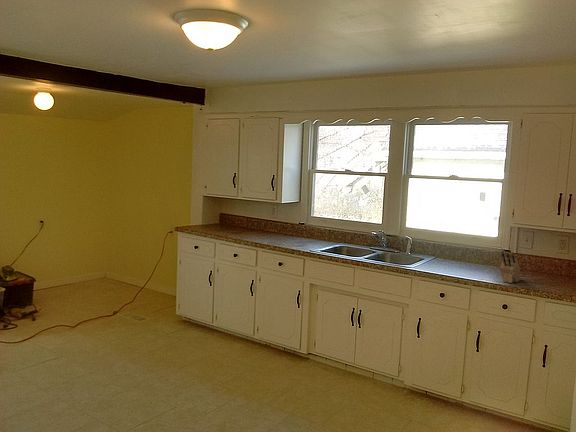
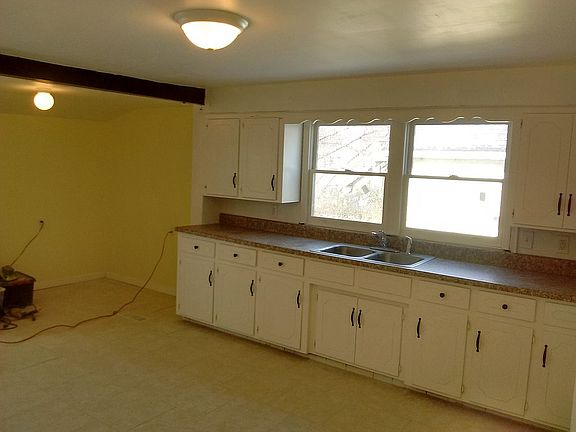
- knife block (510, 265)
